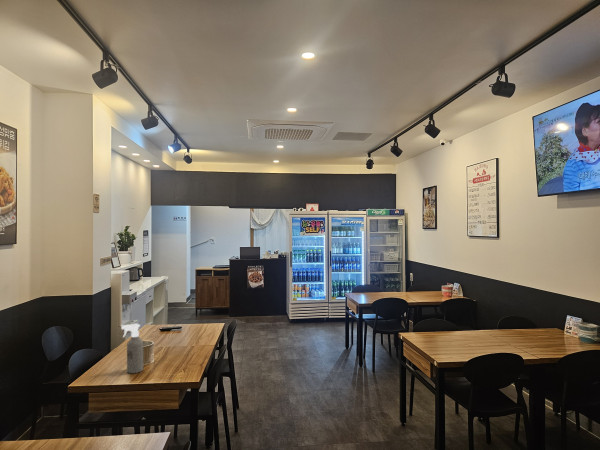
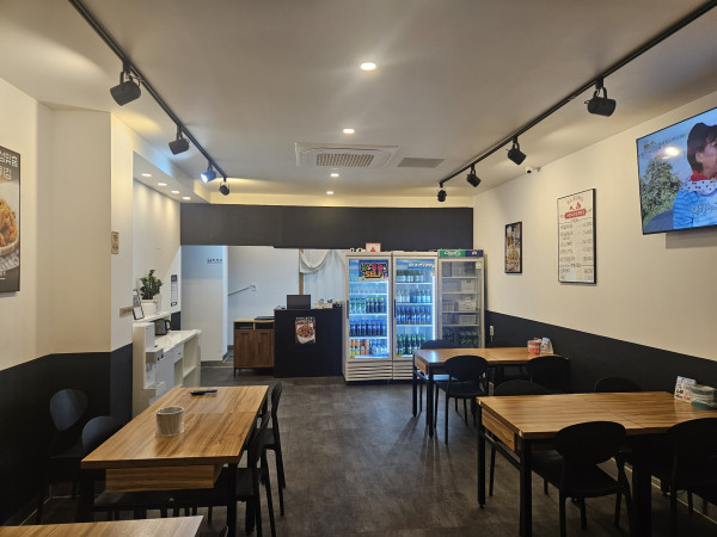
- spray bottle (132, 347)
